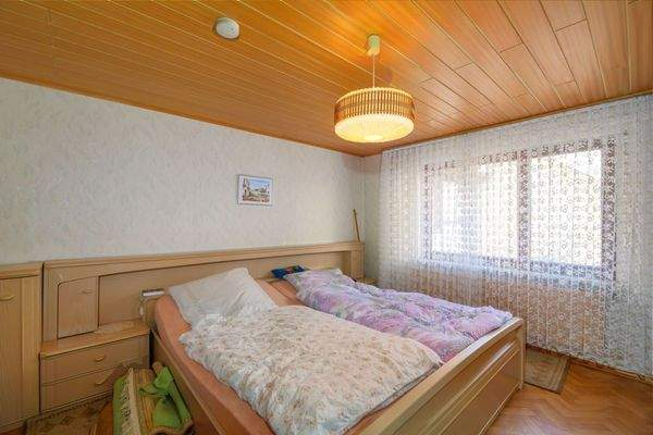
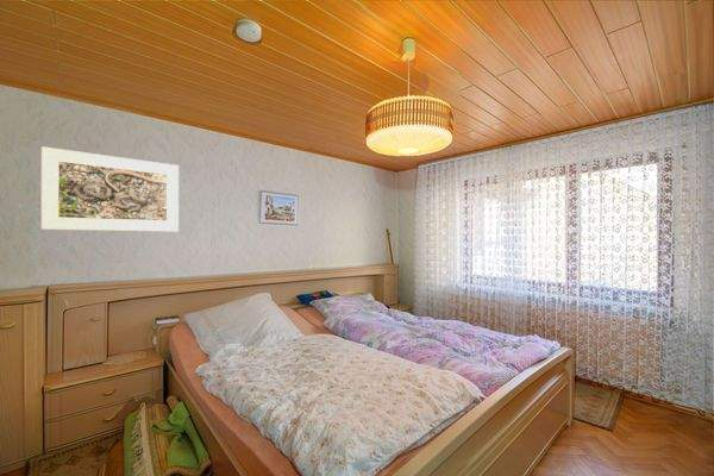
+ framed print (117, 193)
